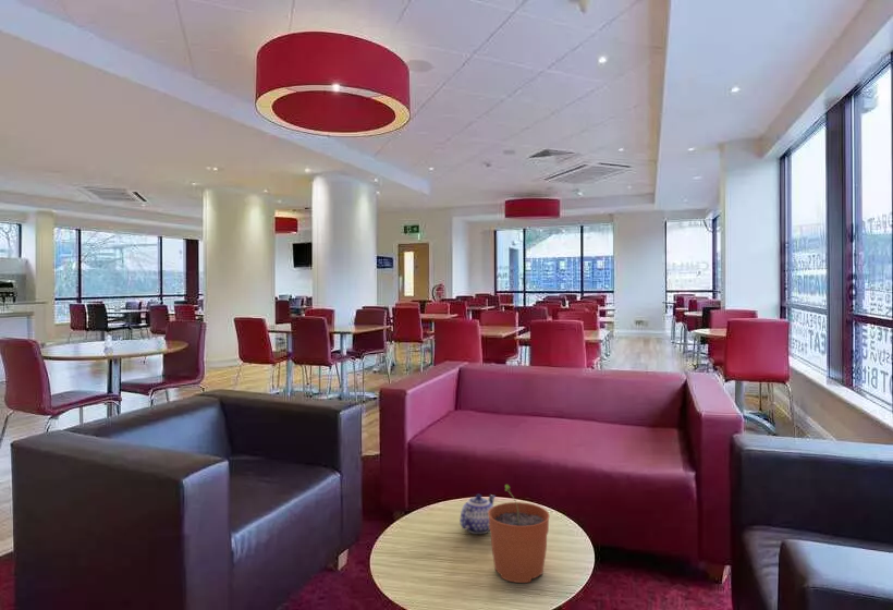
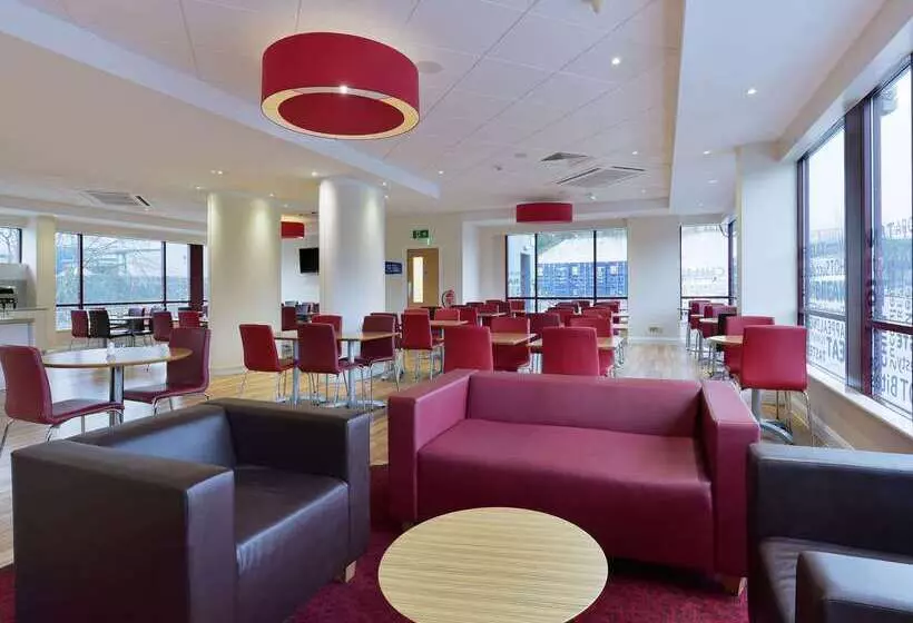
- teapot (478, 512)
- plant pot (518, 527)
